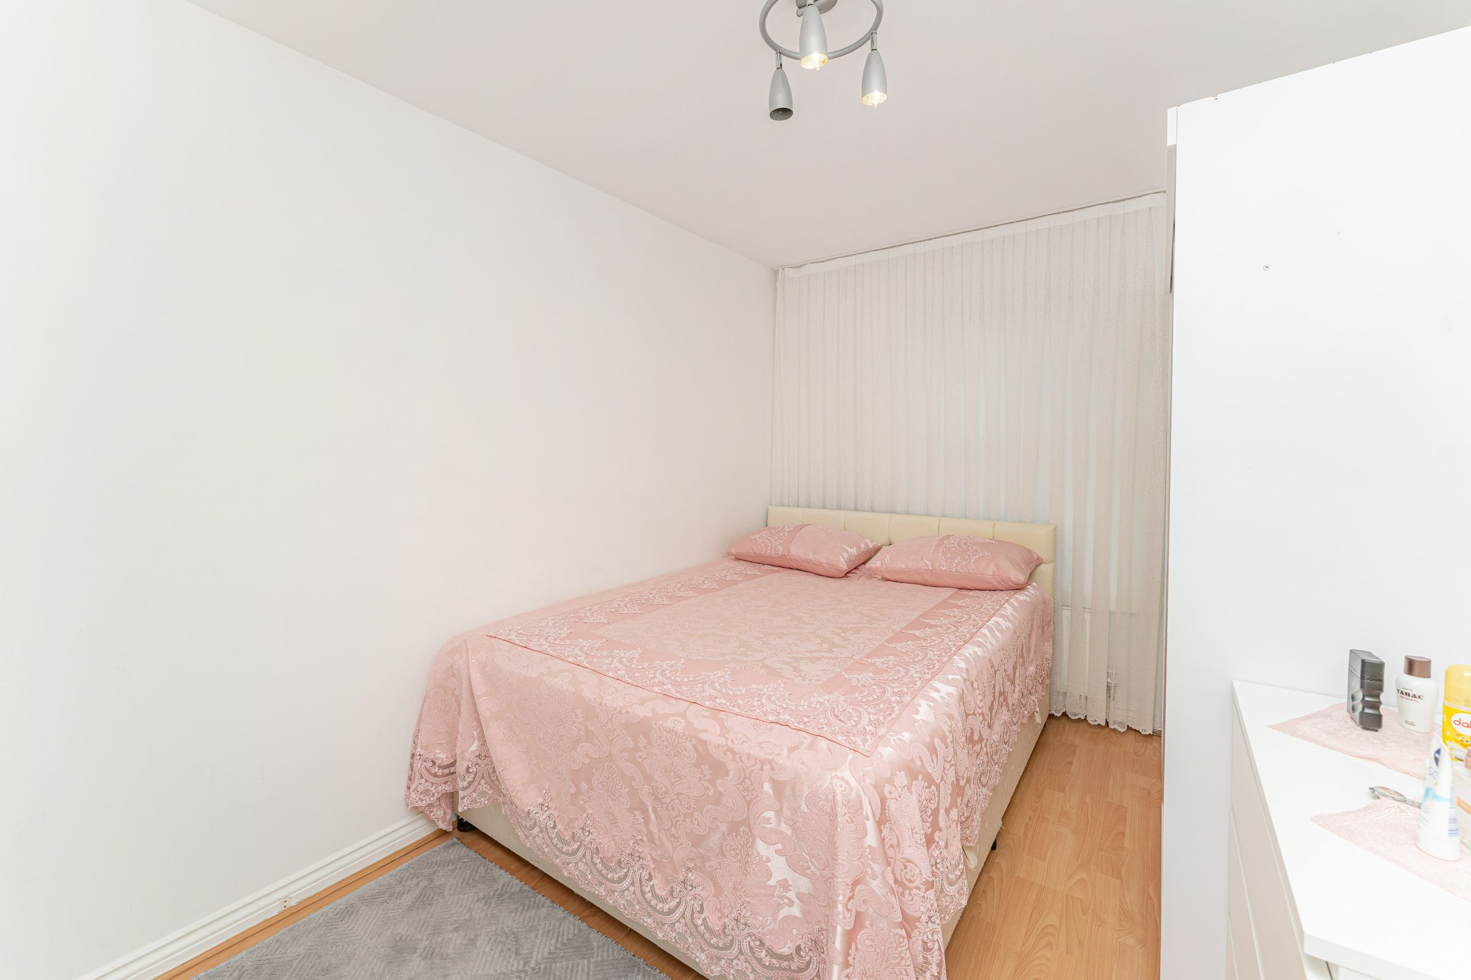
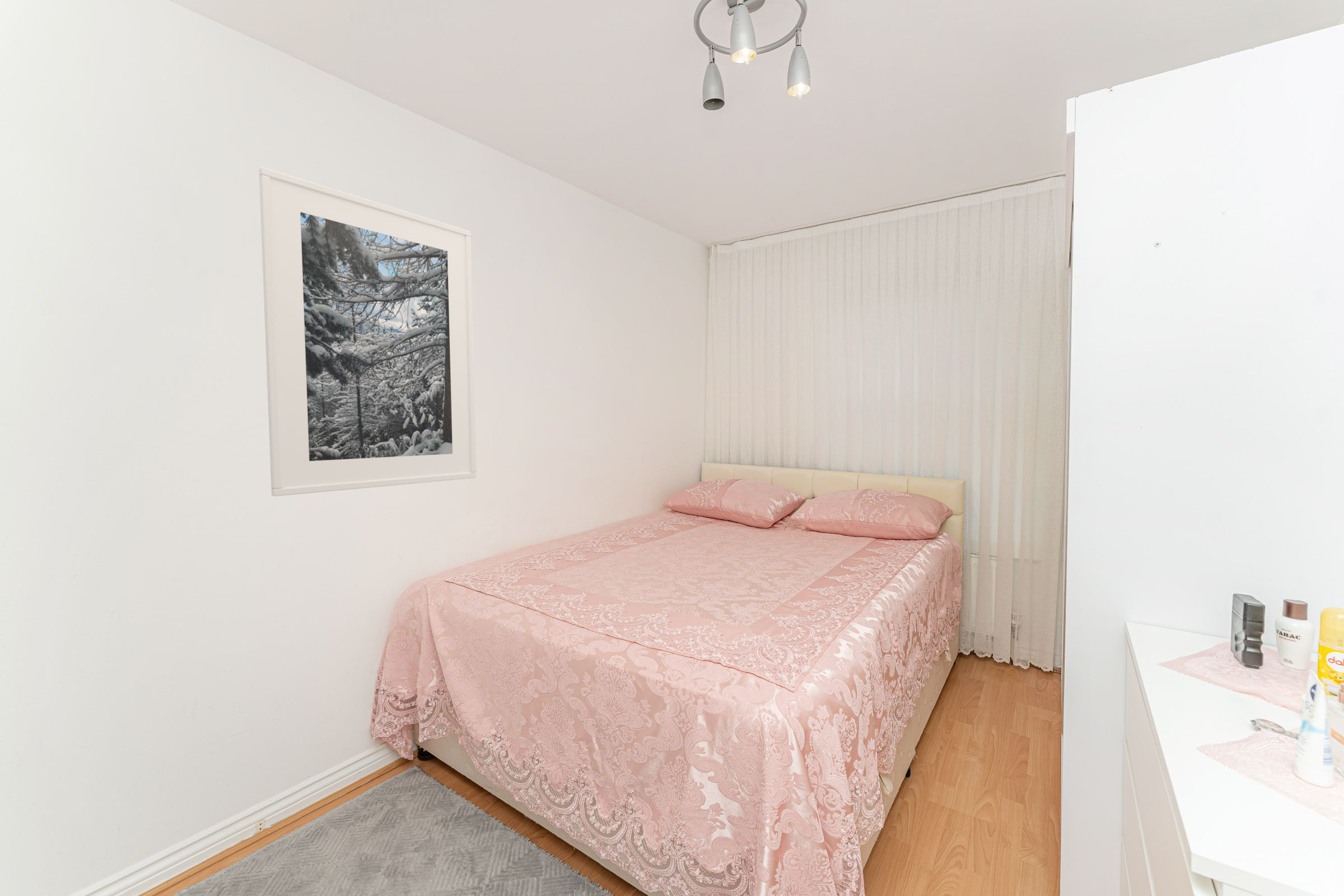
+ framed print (384, 346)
